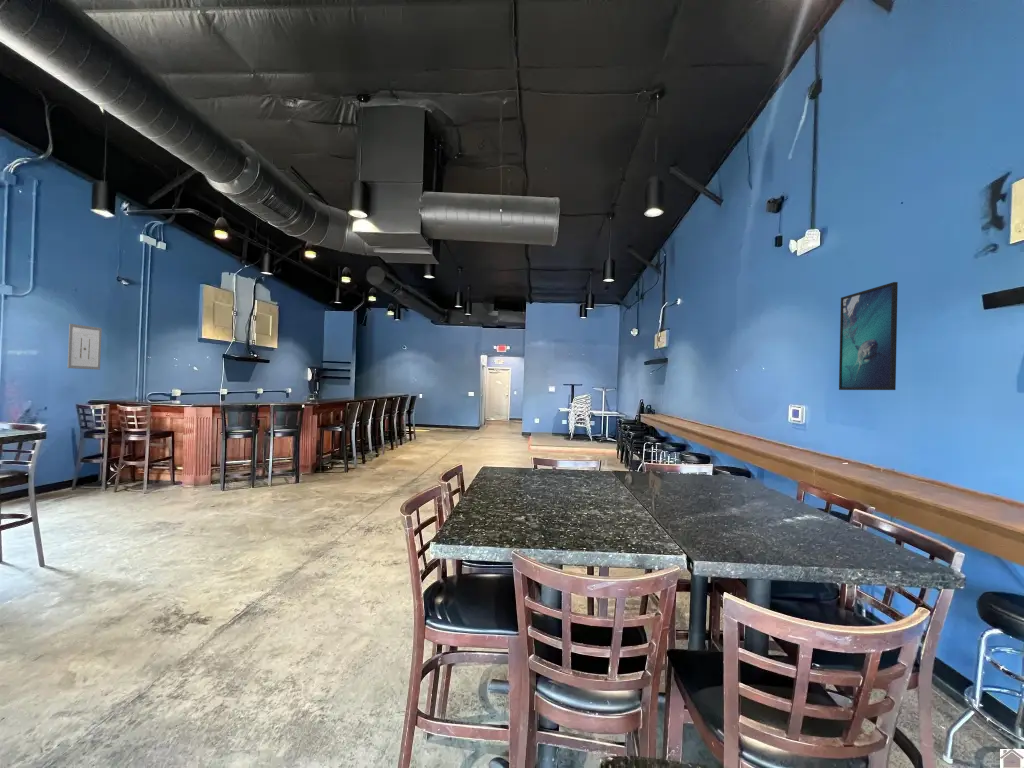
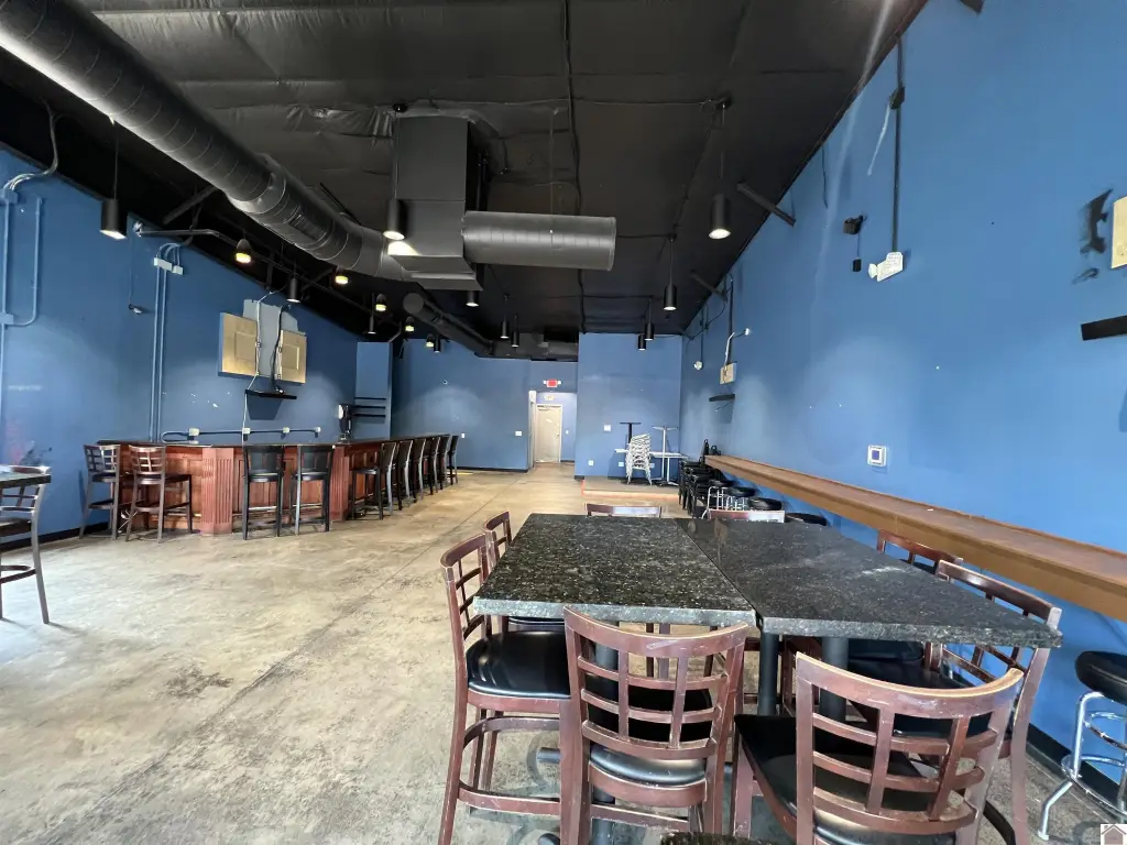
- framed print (865, 340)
- wall art (85, 347)
